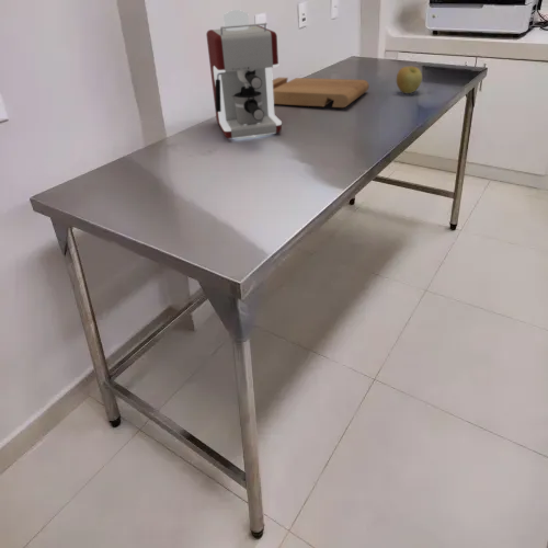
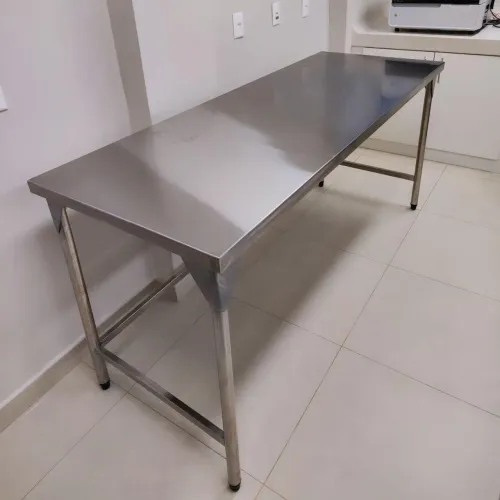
- apple (409, 79)
- cutting board (308, 91)
- coffee maker (247, 76)
